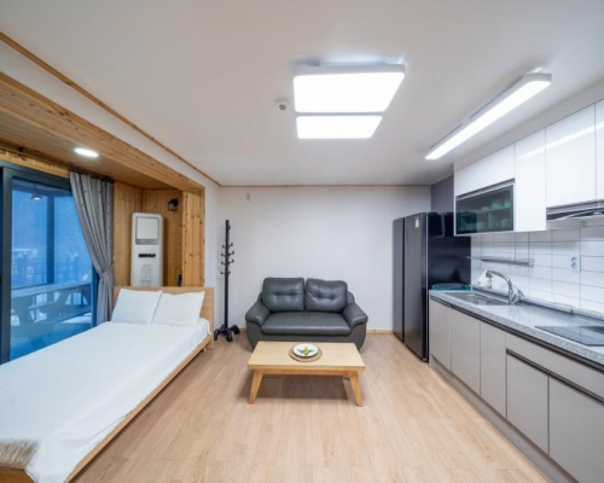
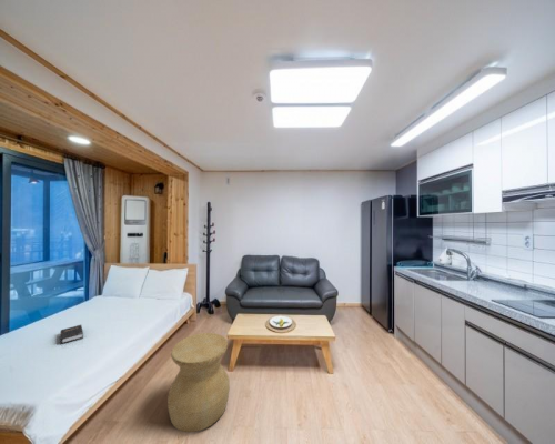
+ hardback book (71, 333)
+ side table (199, 377)
